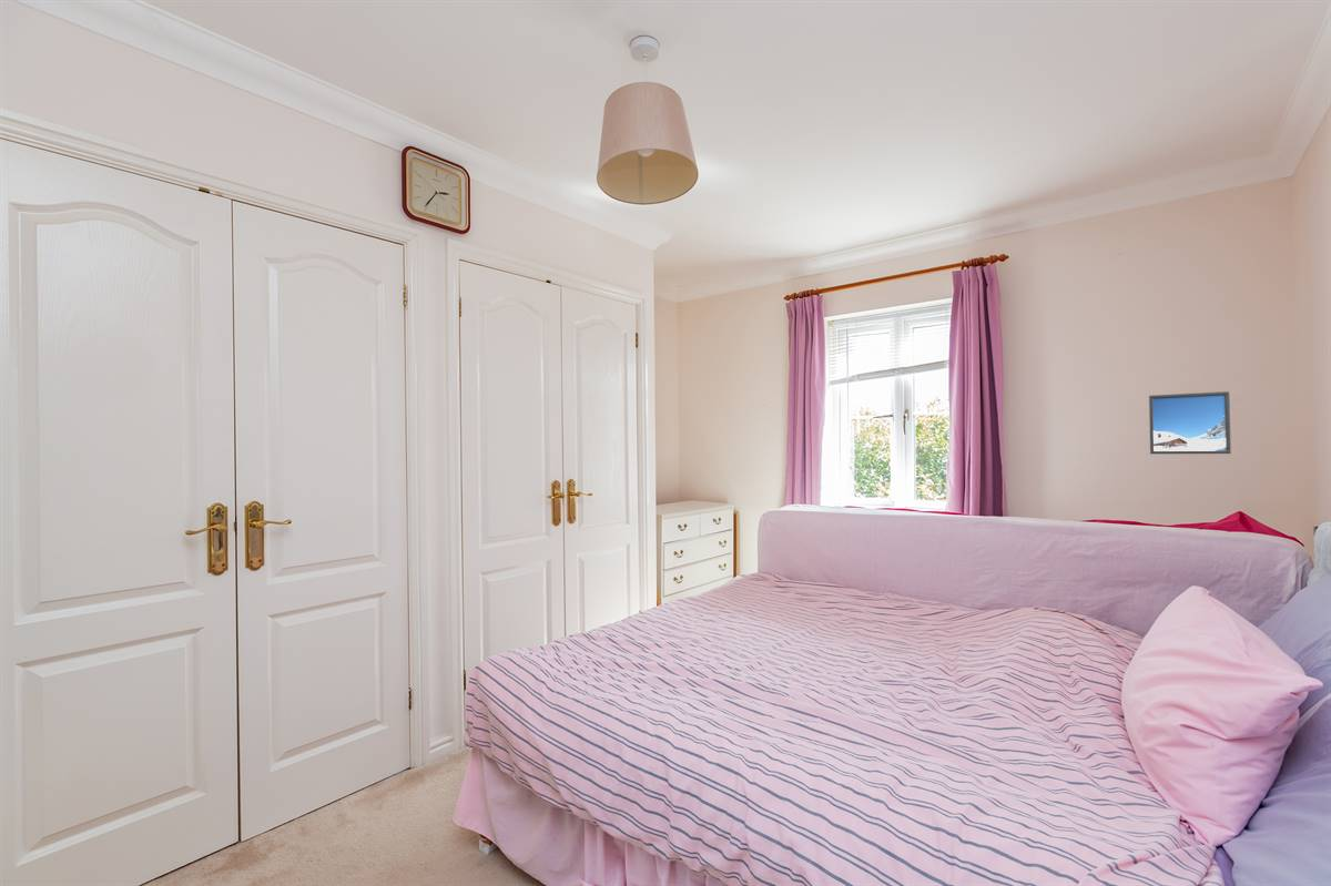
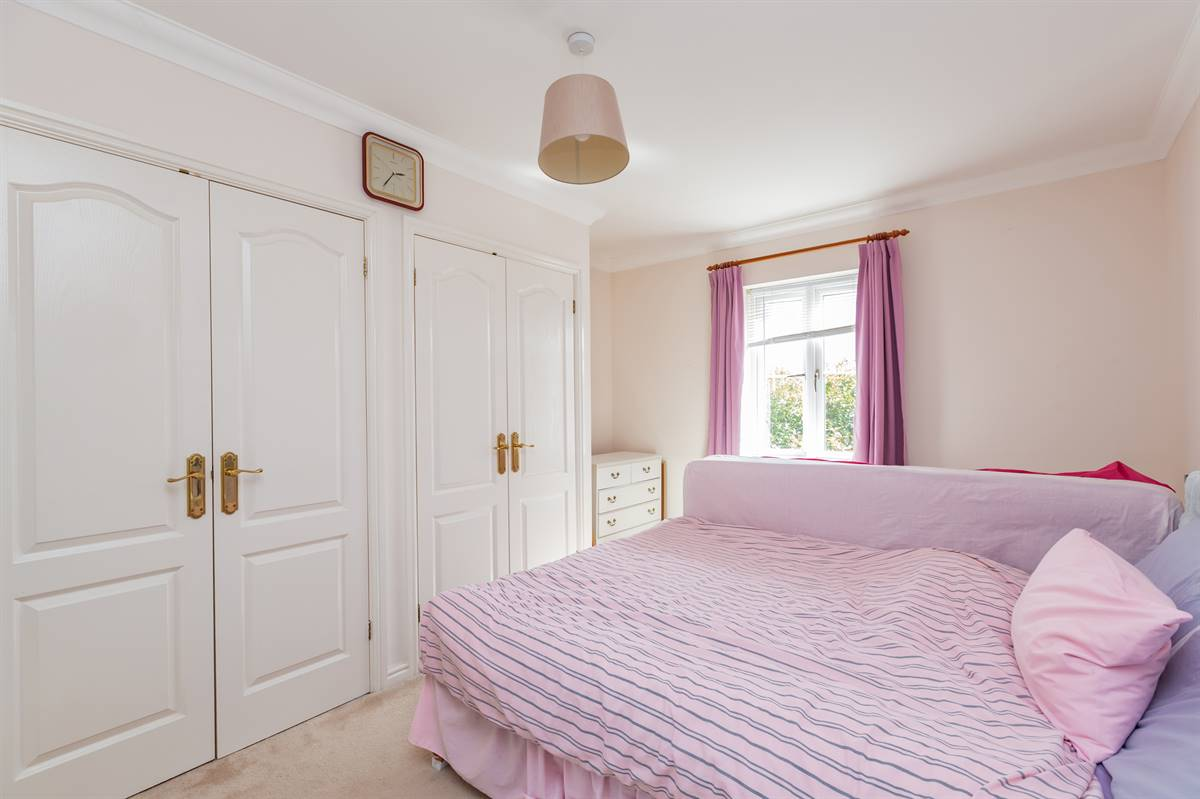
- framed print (1188, 424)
